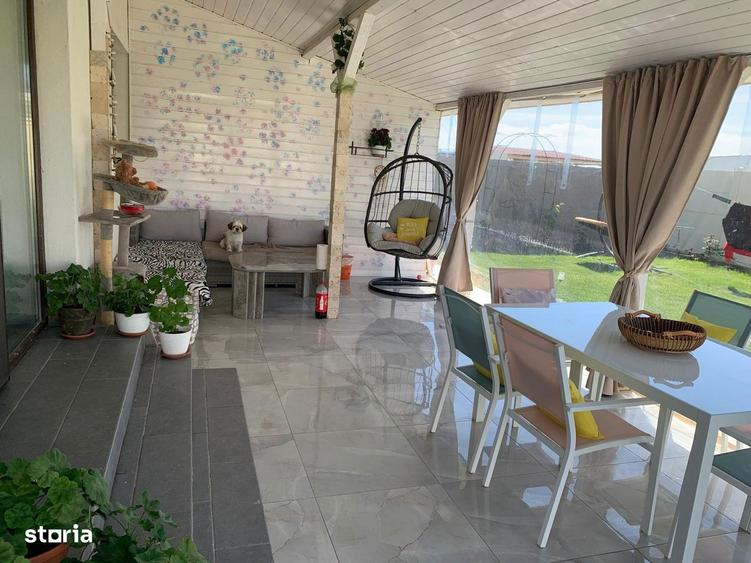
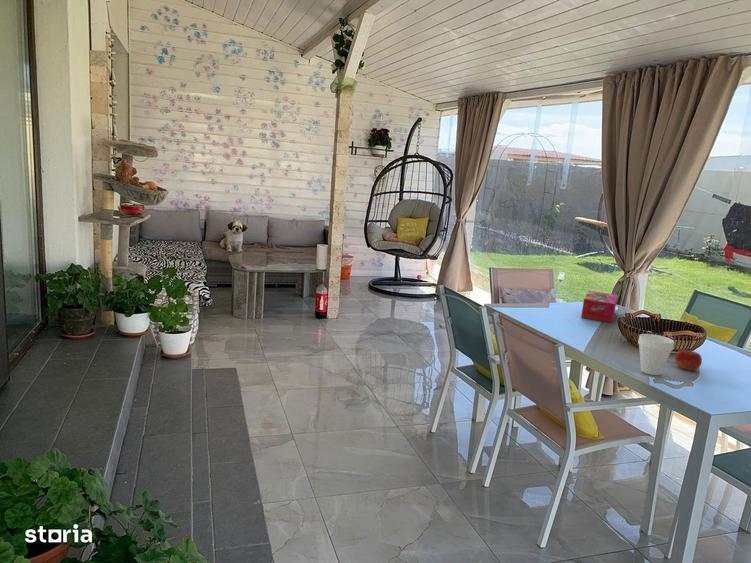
+ fruit (688, 358)
+ tissue box (599, 305)
+ cup (653, 355)
